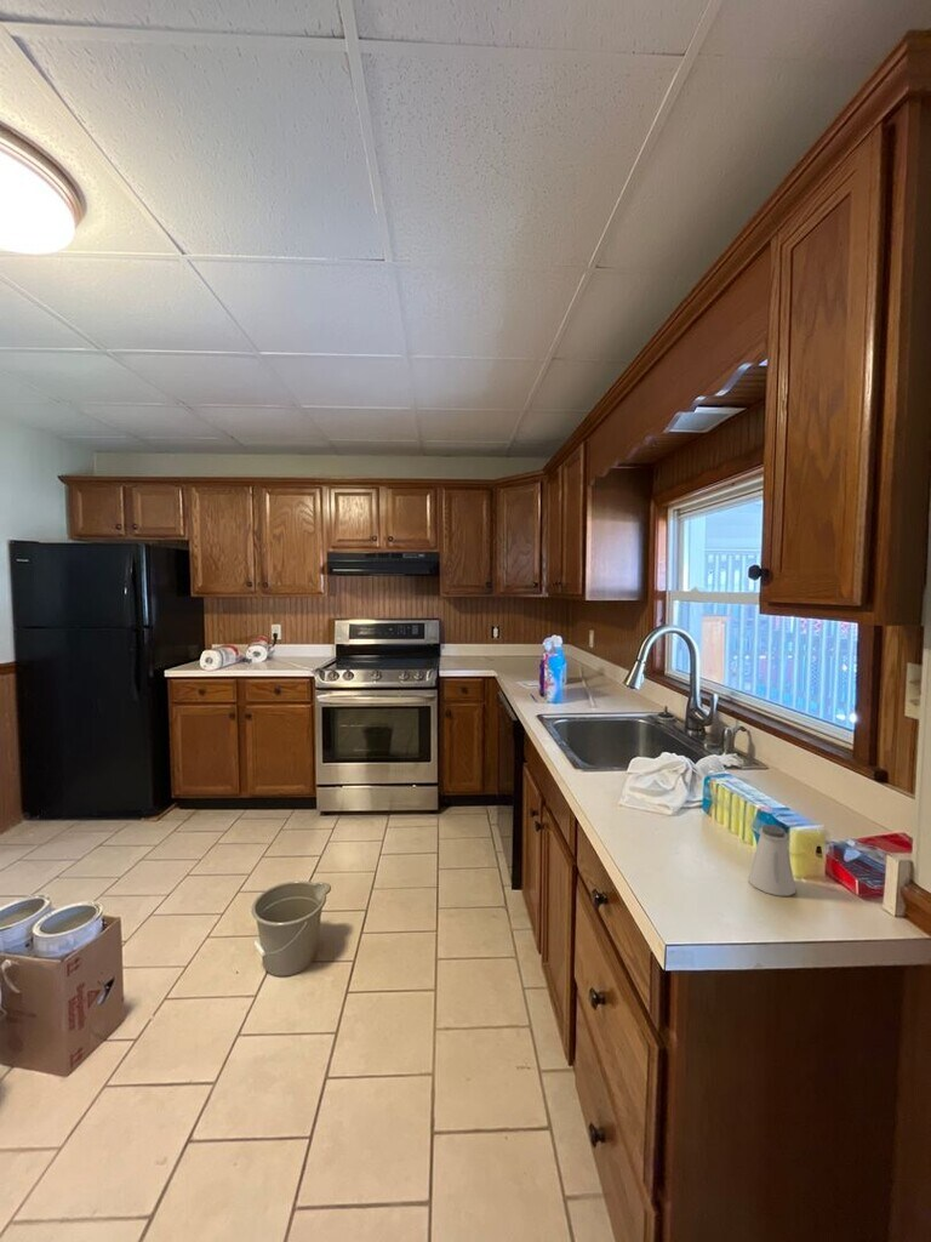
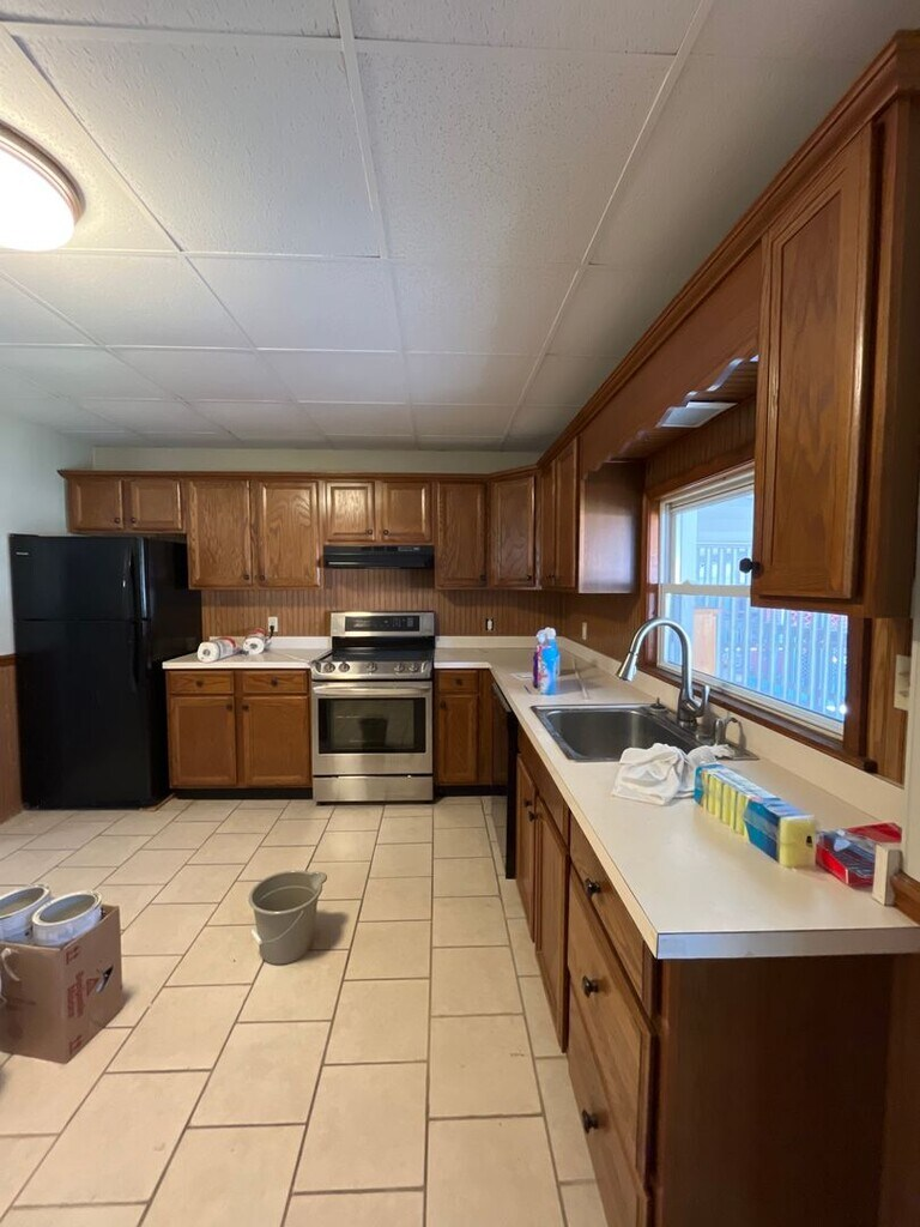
- saltshaker (772, 856)
